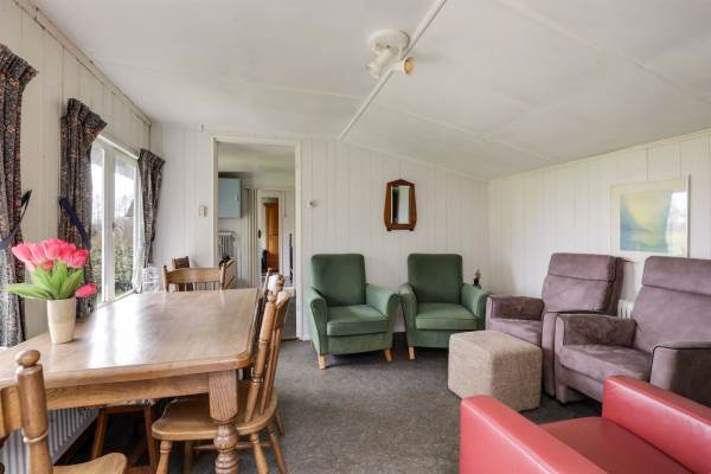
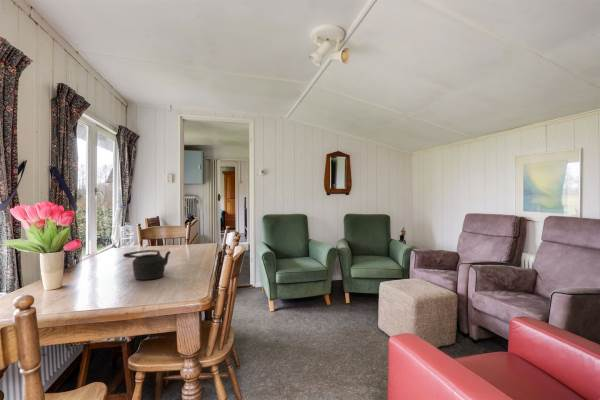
+ teapot (150, 263)
